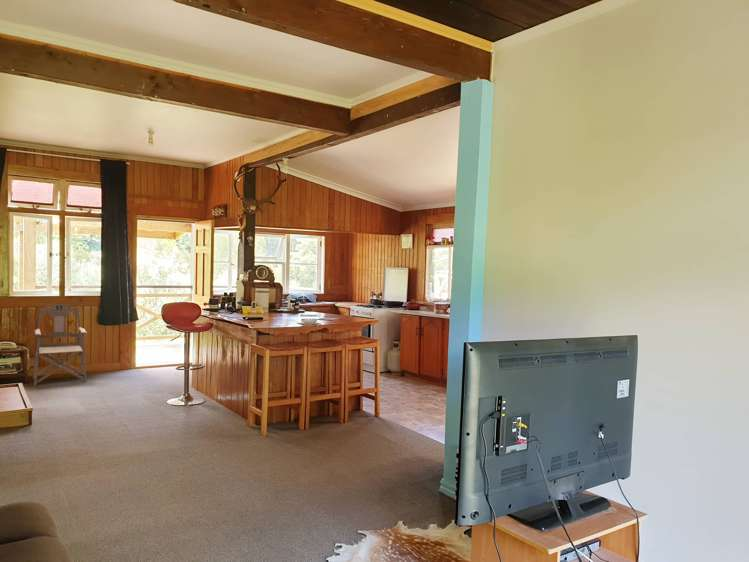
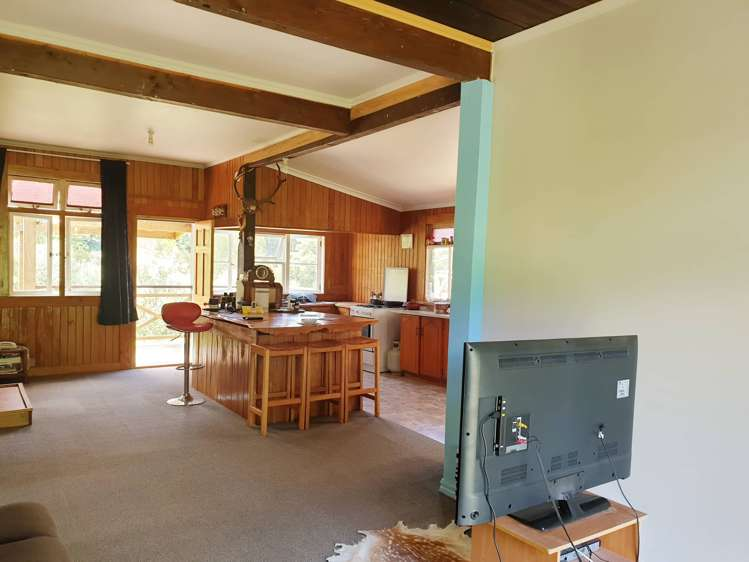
- armchair (60, 343)
